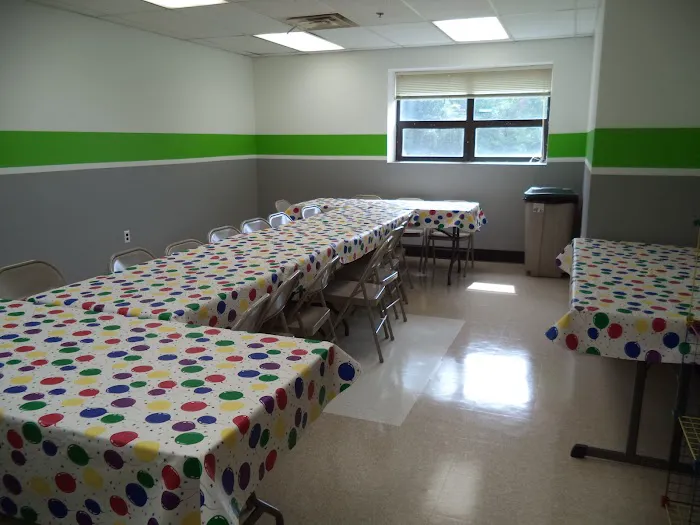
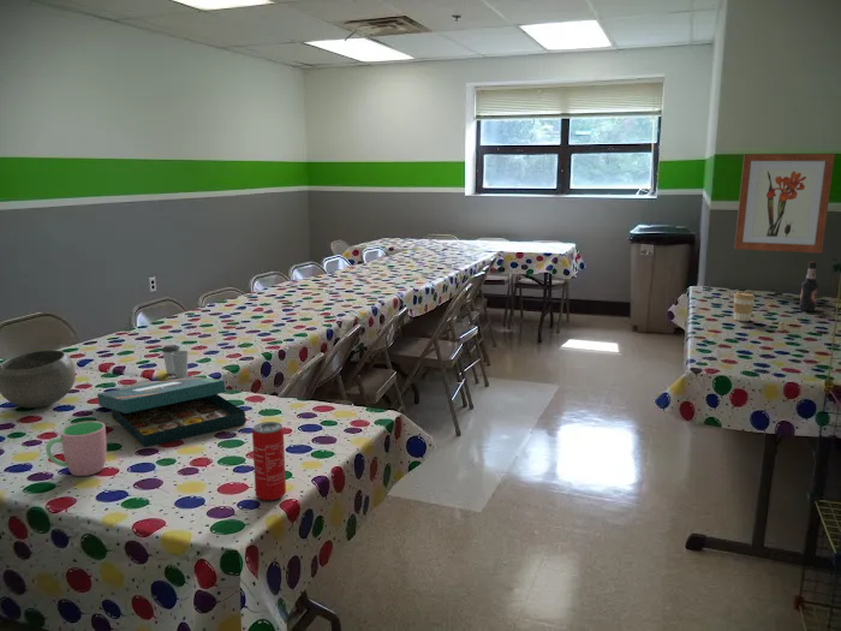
+ beverage can (269, 460)
+ coffee cup (742, 305)
+ board game (168, 398)
+ bowl (37, 380)
+ paper cup (175, 361)
+ wall art (782, 203)
+ cup (77, 451)
+ bottle (810, 286)
